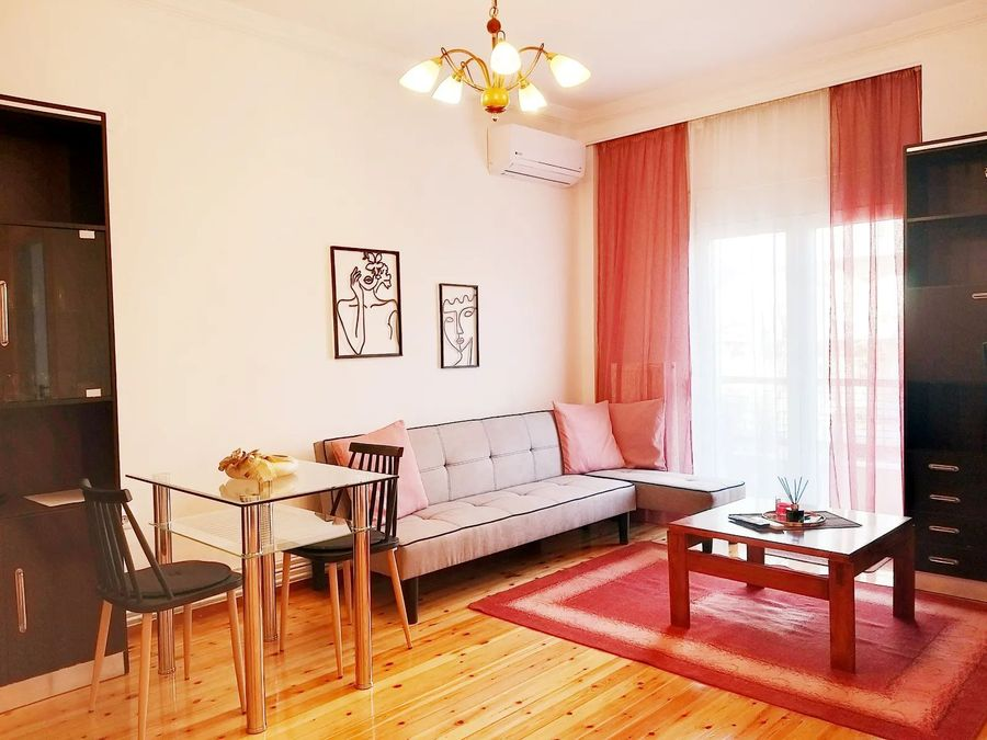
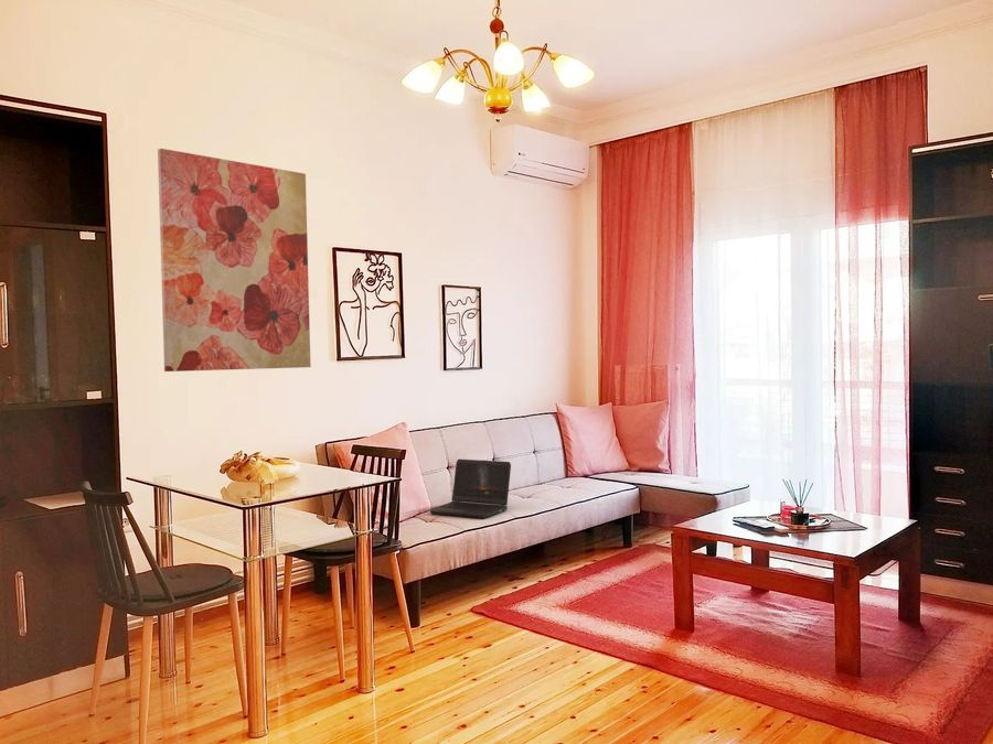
+ laptop computer (470, 487)
+ wall art (239, 266)
